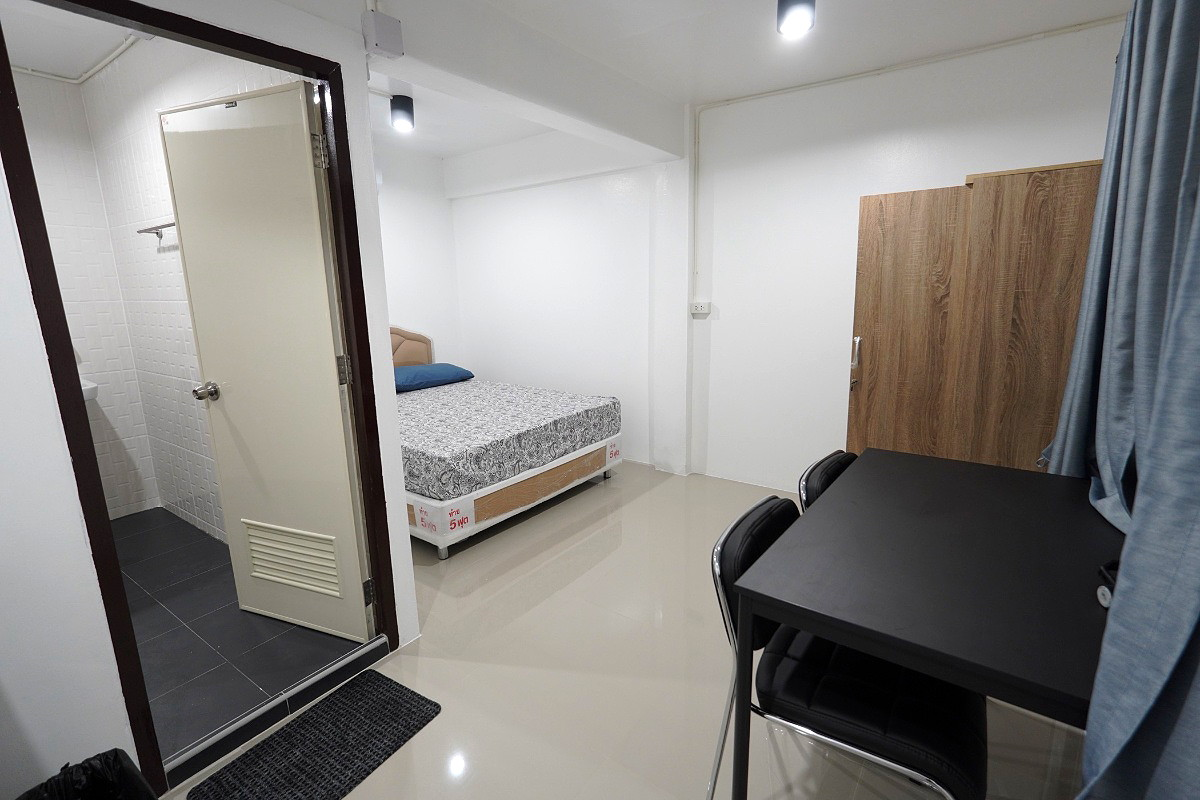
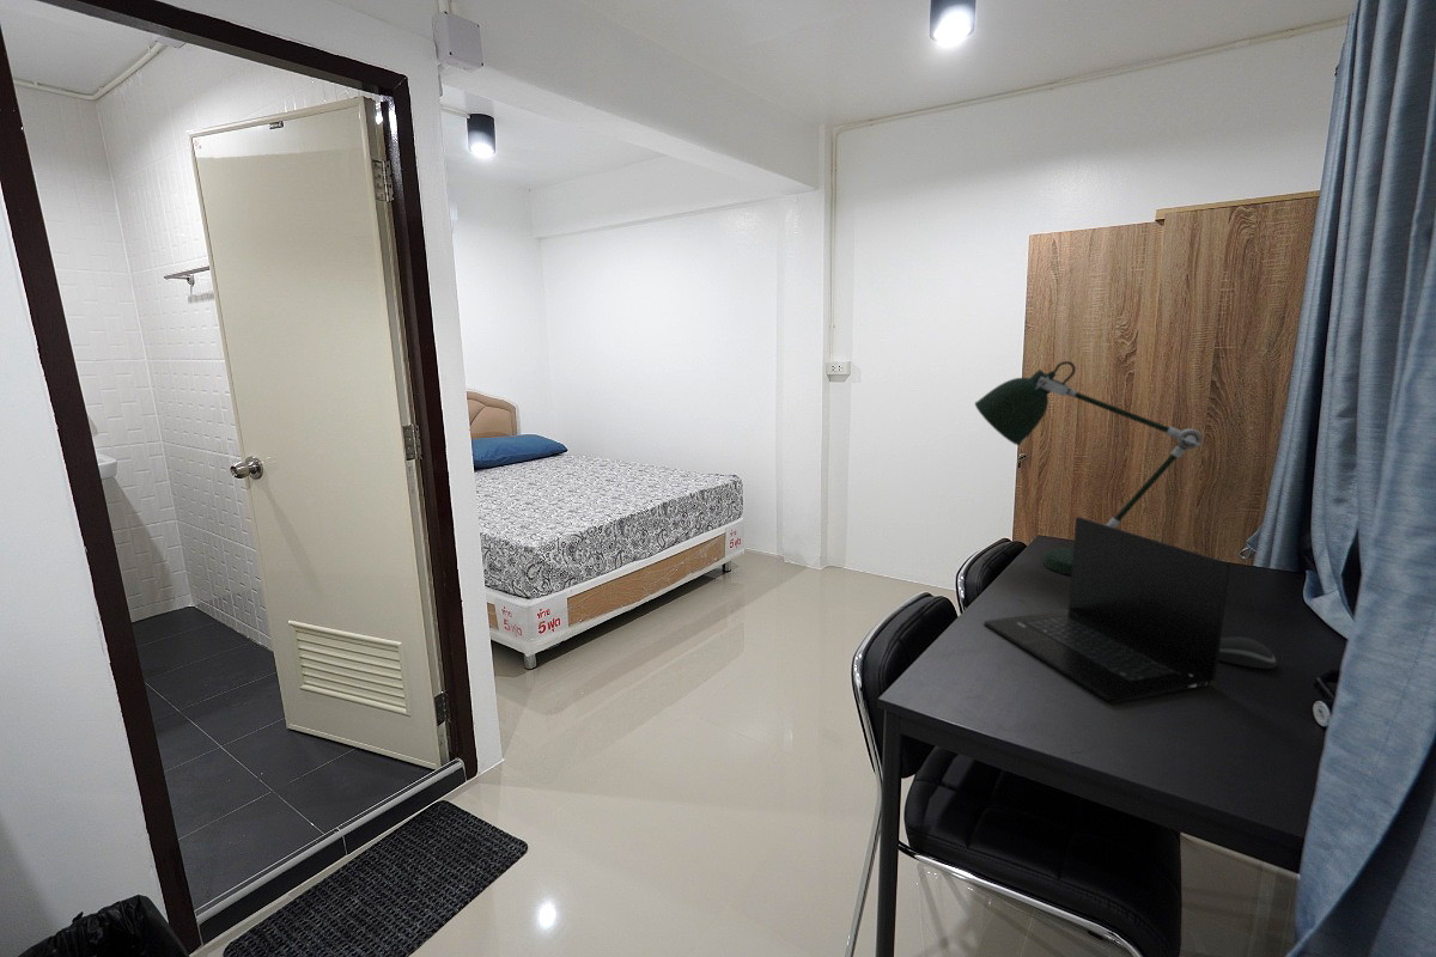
+ desk lamp (1032, 431)
+ laptop (1091, 598)
+ computer mouse (1236, 648)
